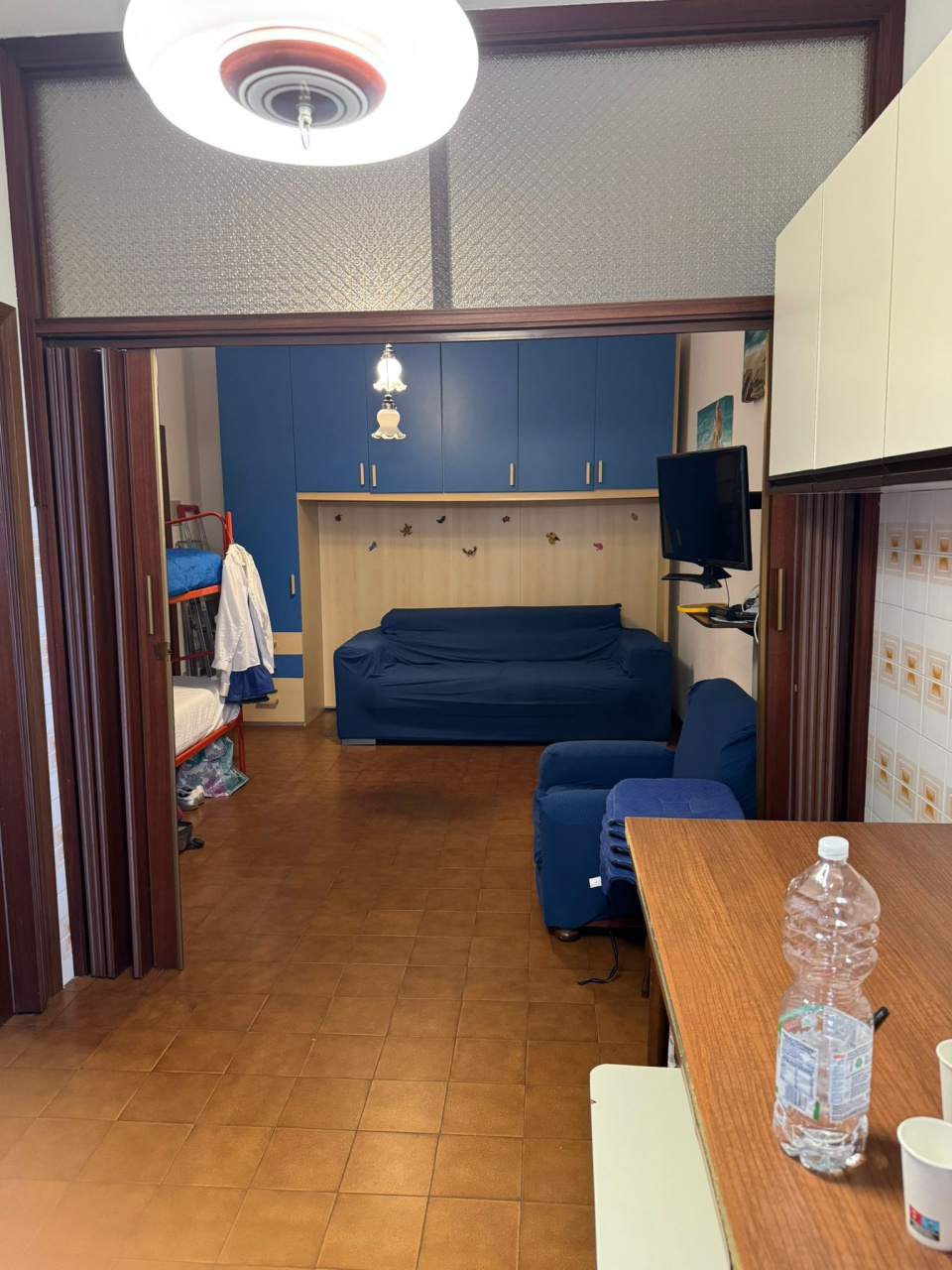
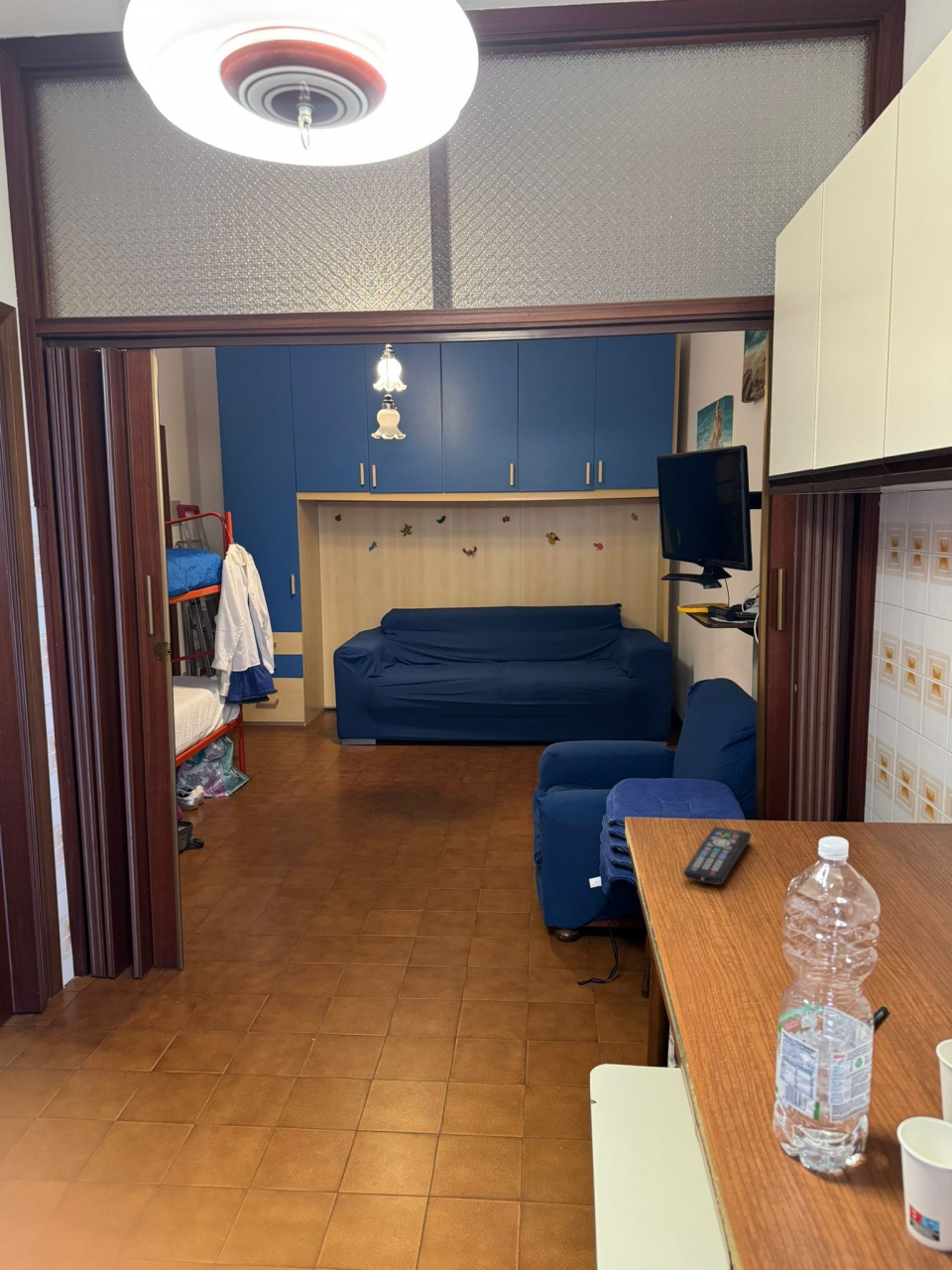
+ remote control (719, 852)
